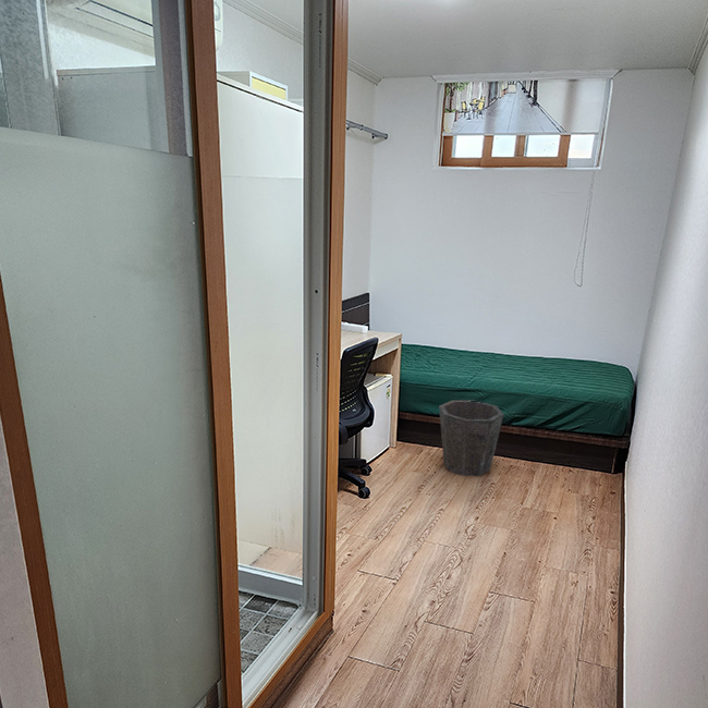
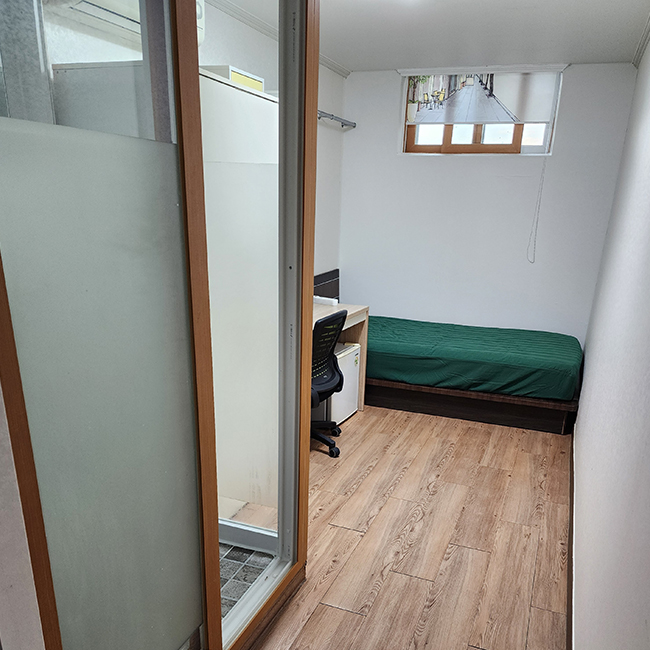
- waste bin (468, 438)
